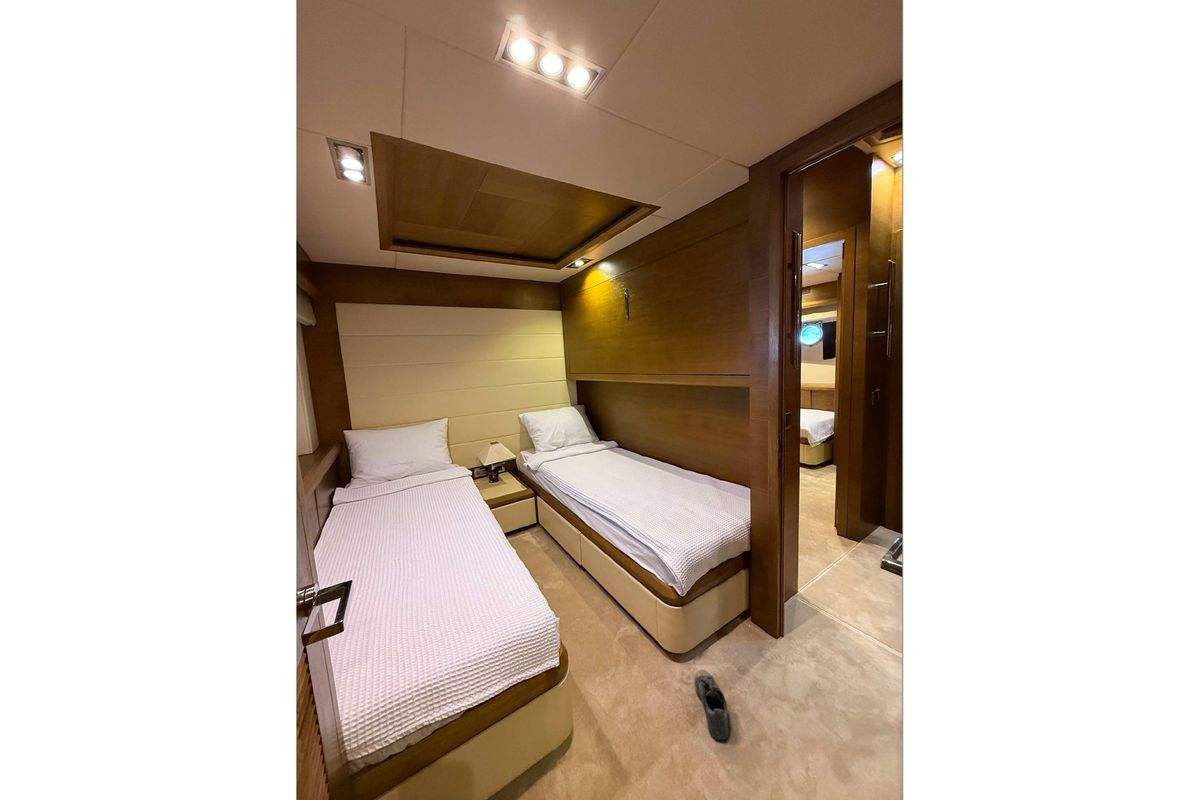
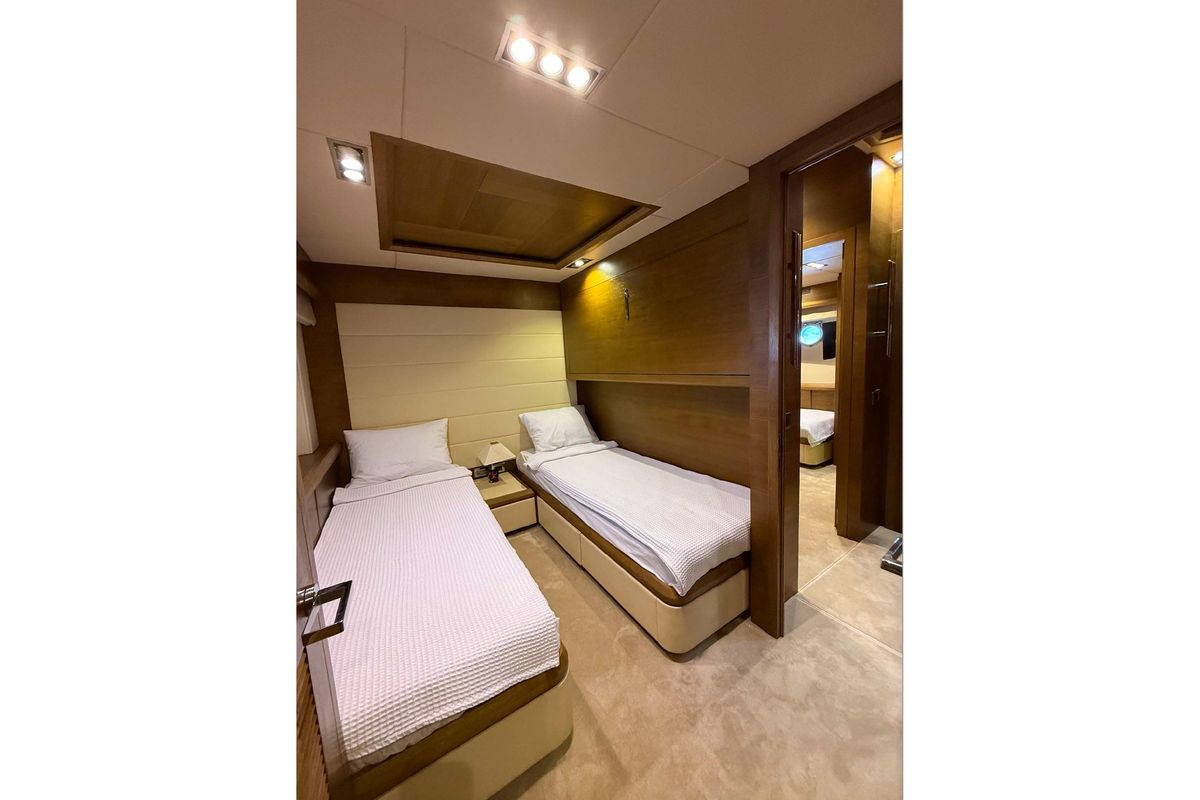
- shoe (710, 691)
